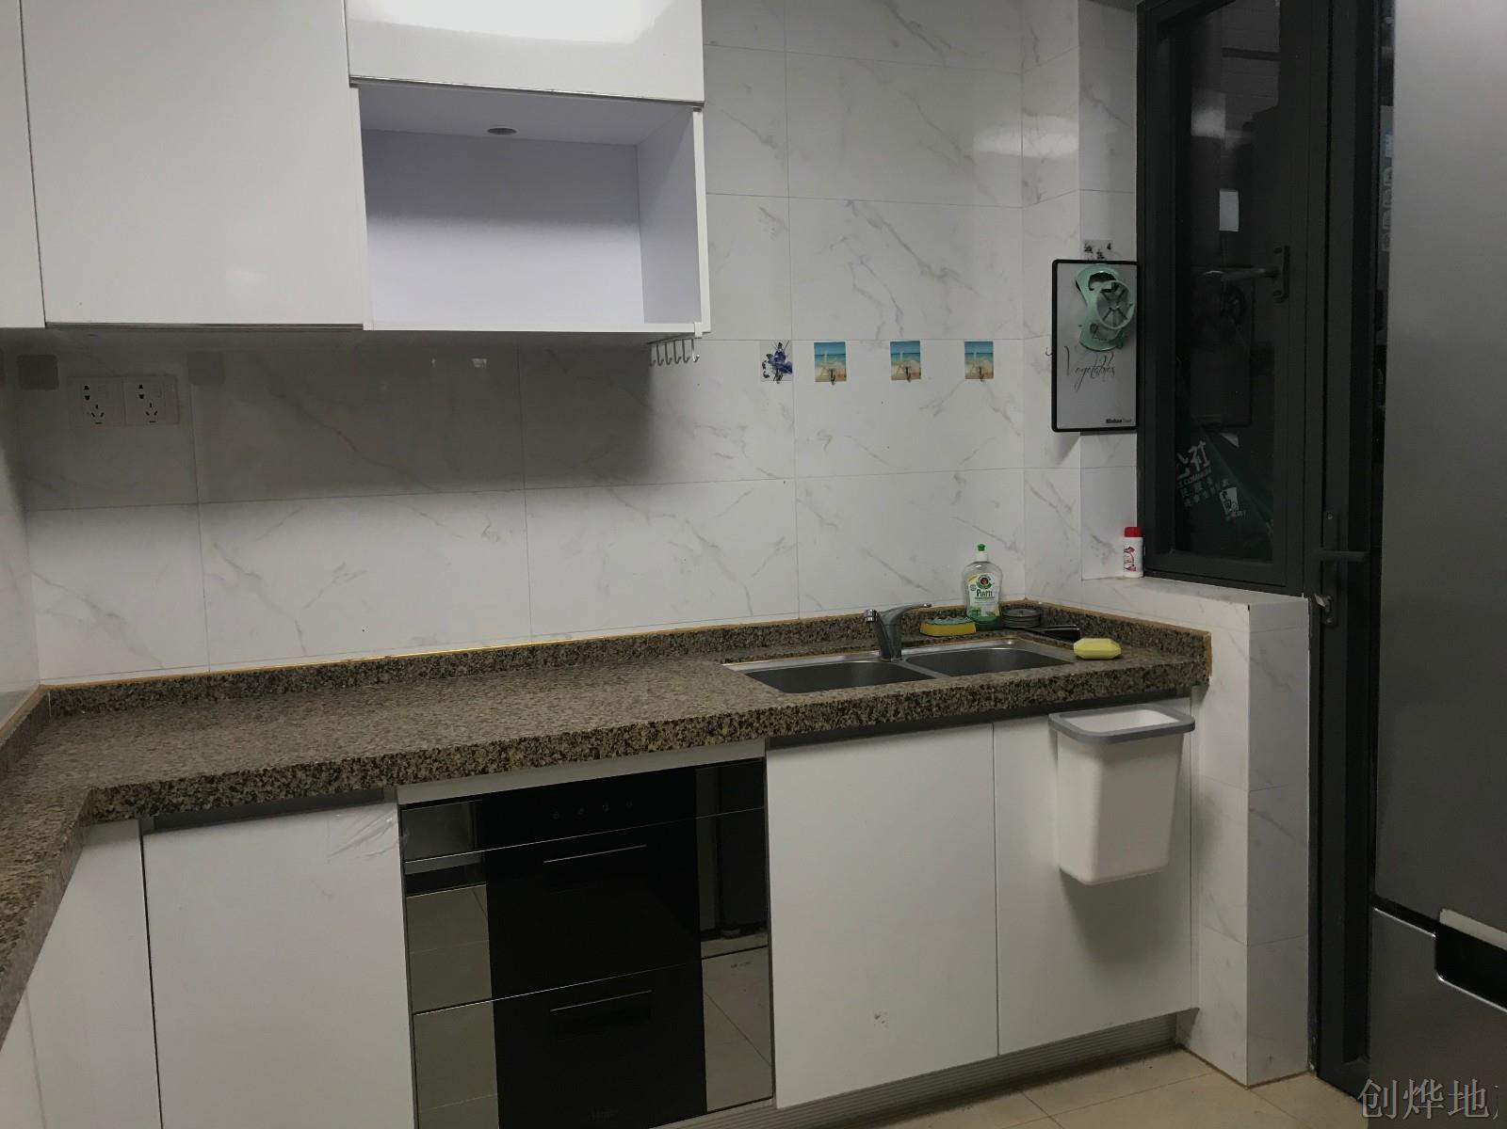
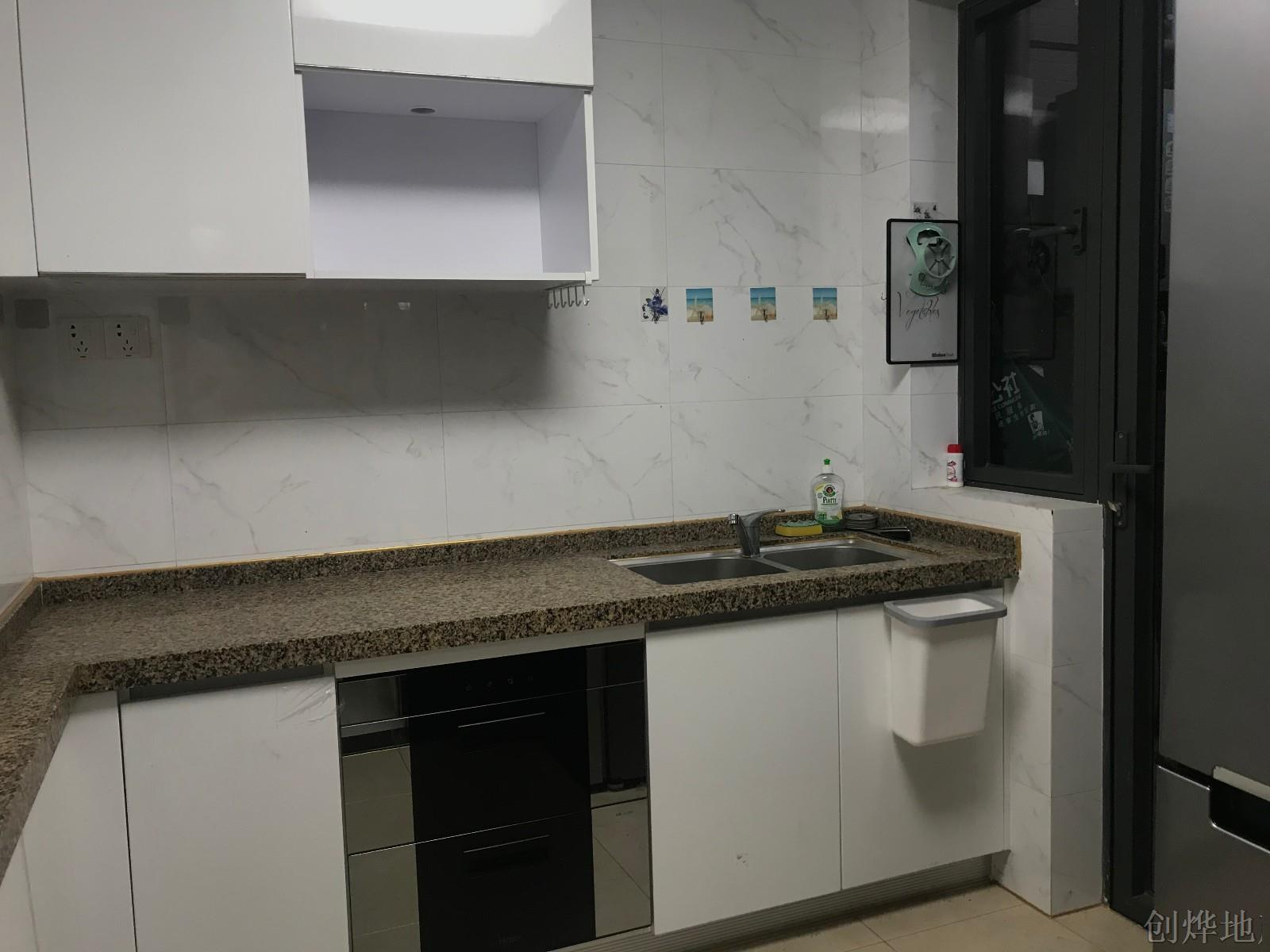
- soap bar (1096, 649)
